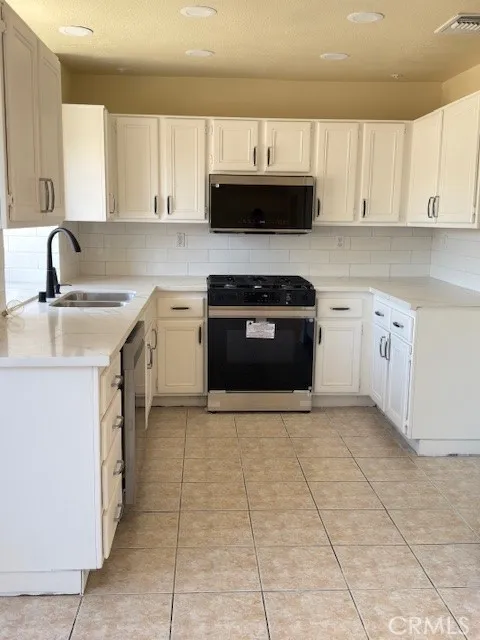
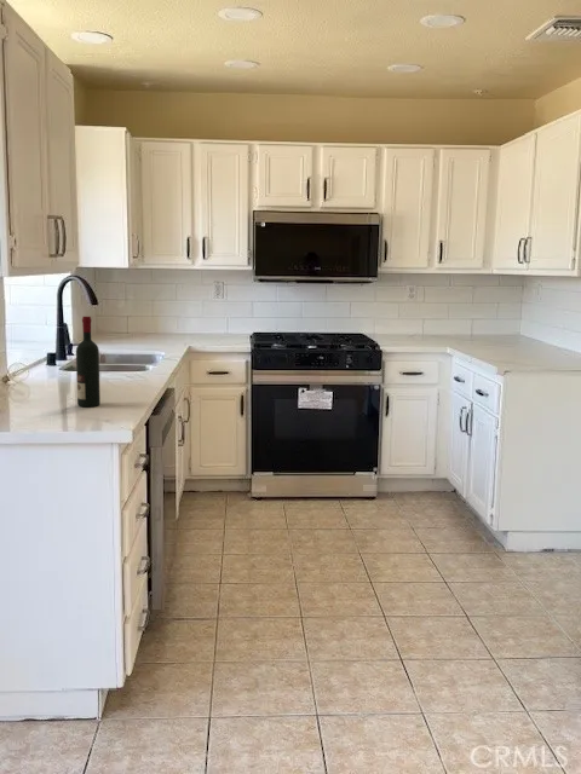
+ alcohol (87, 360)
